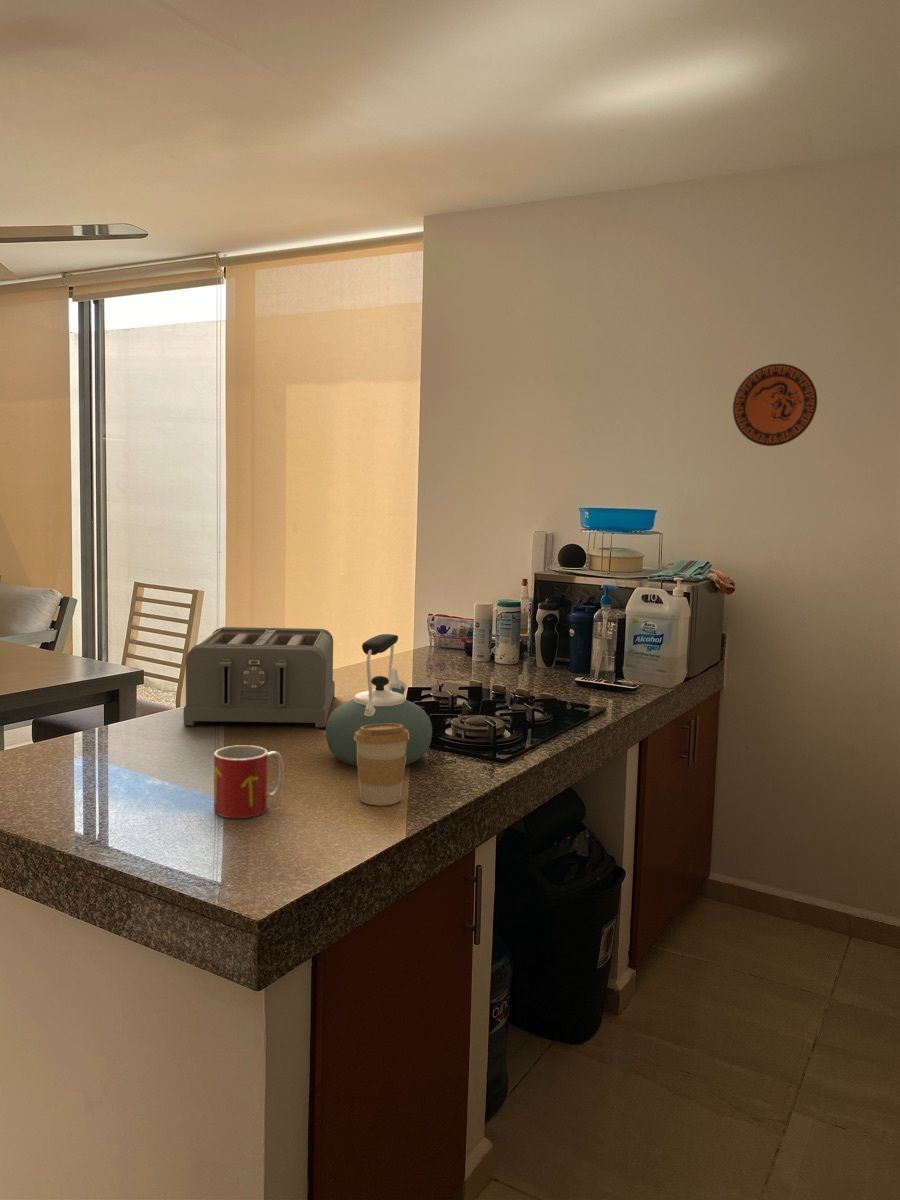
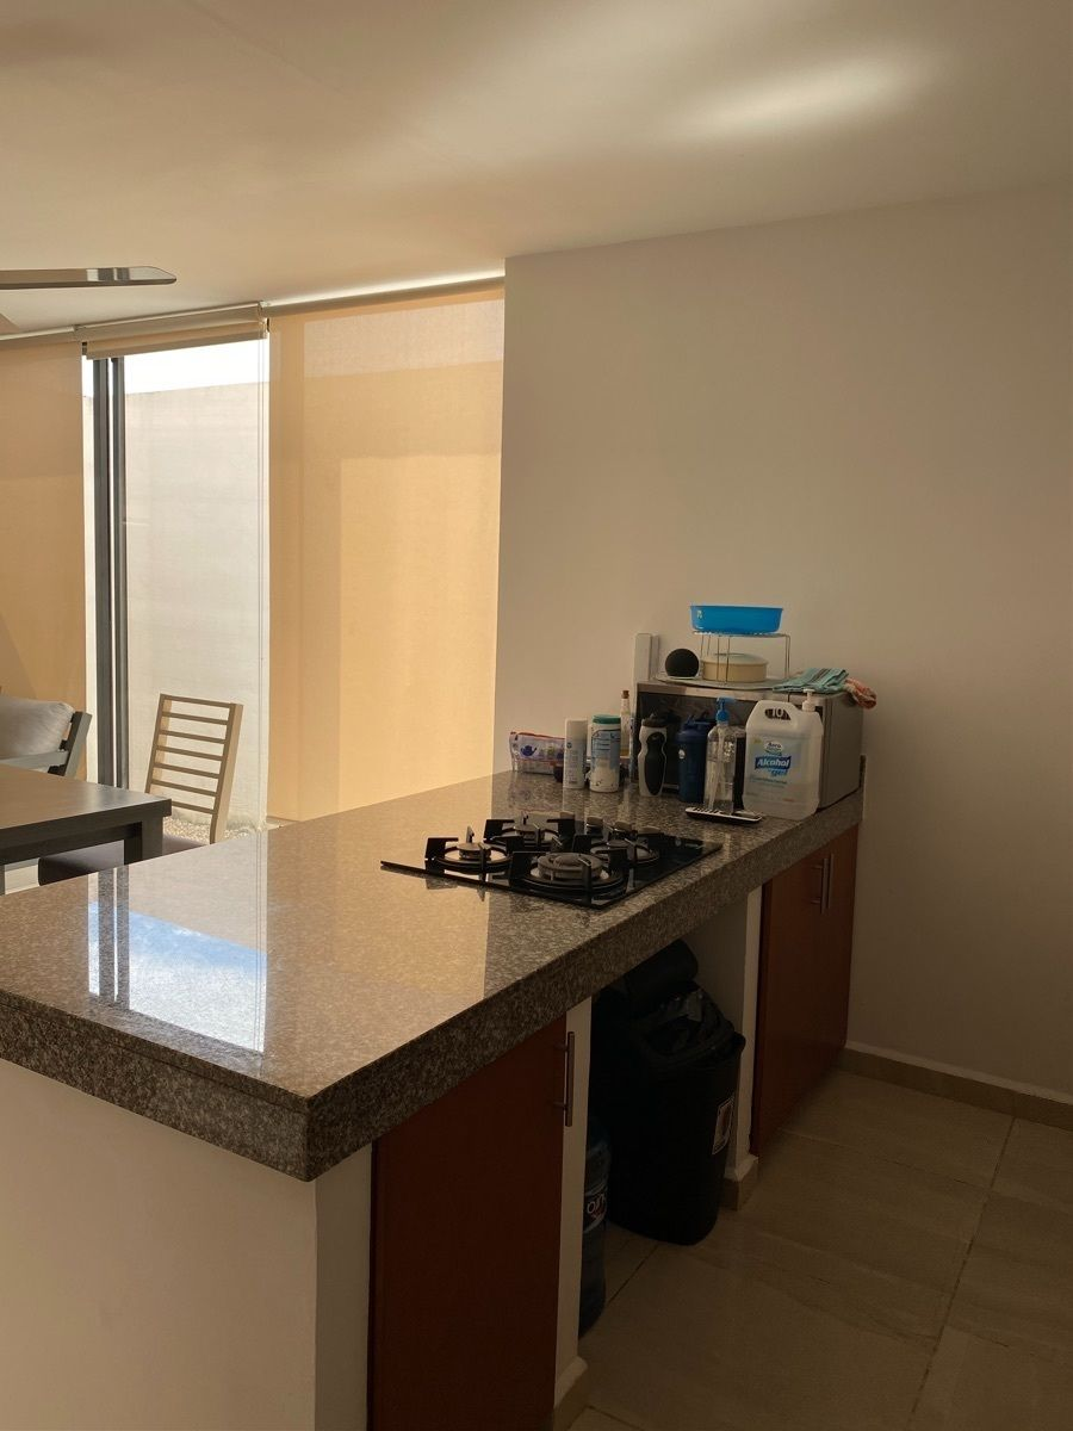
- toaster (263, 674)
- kettle (382, 695)
- mug (250, 779)
- decorative plate (774, 405)
- coffee cup (381, 761)
